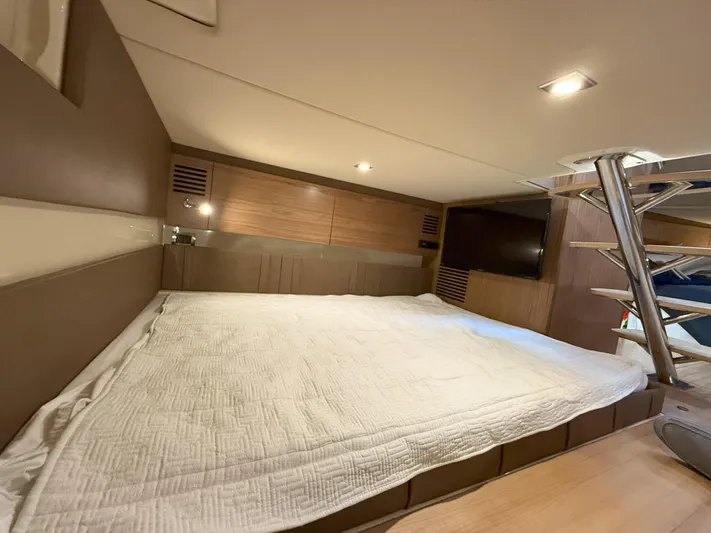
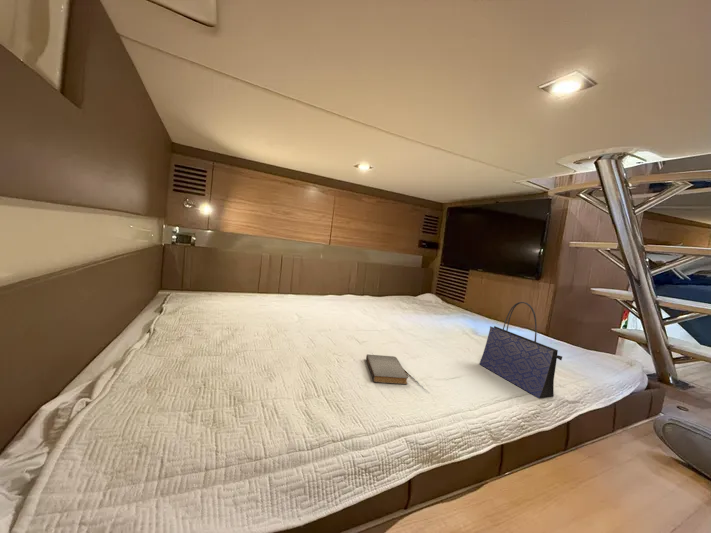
+ book (385, 368)
+ tote bag (521, 342)
